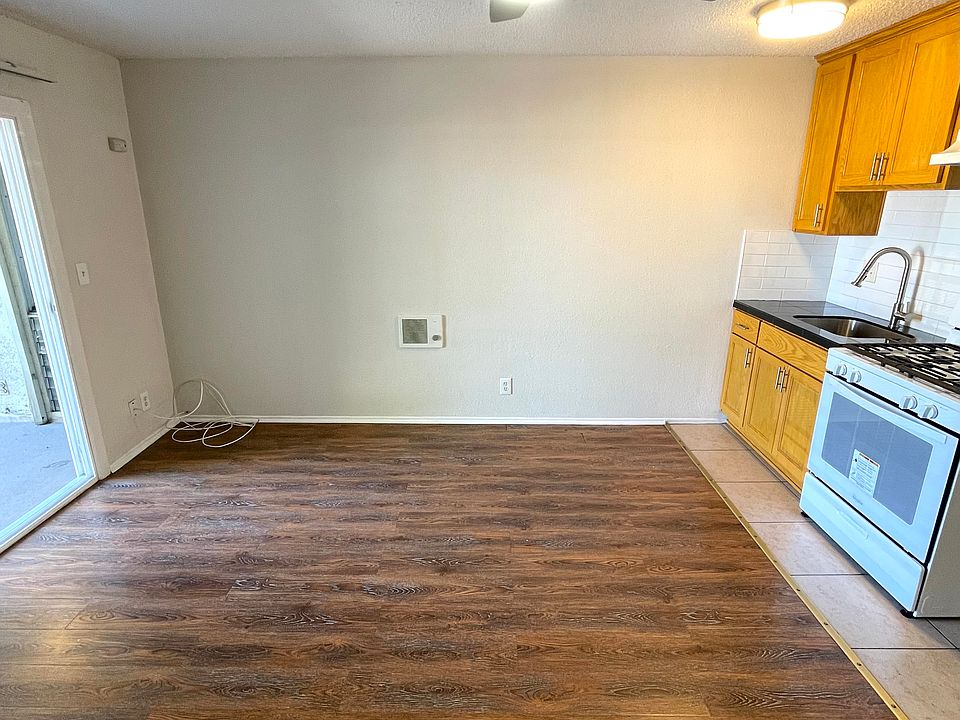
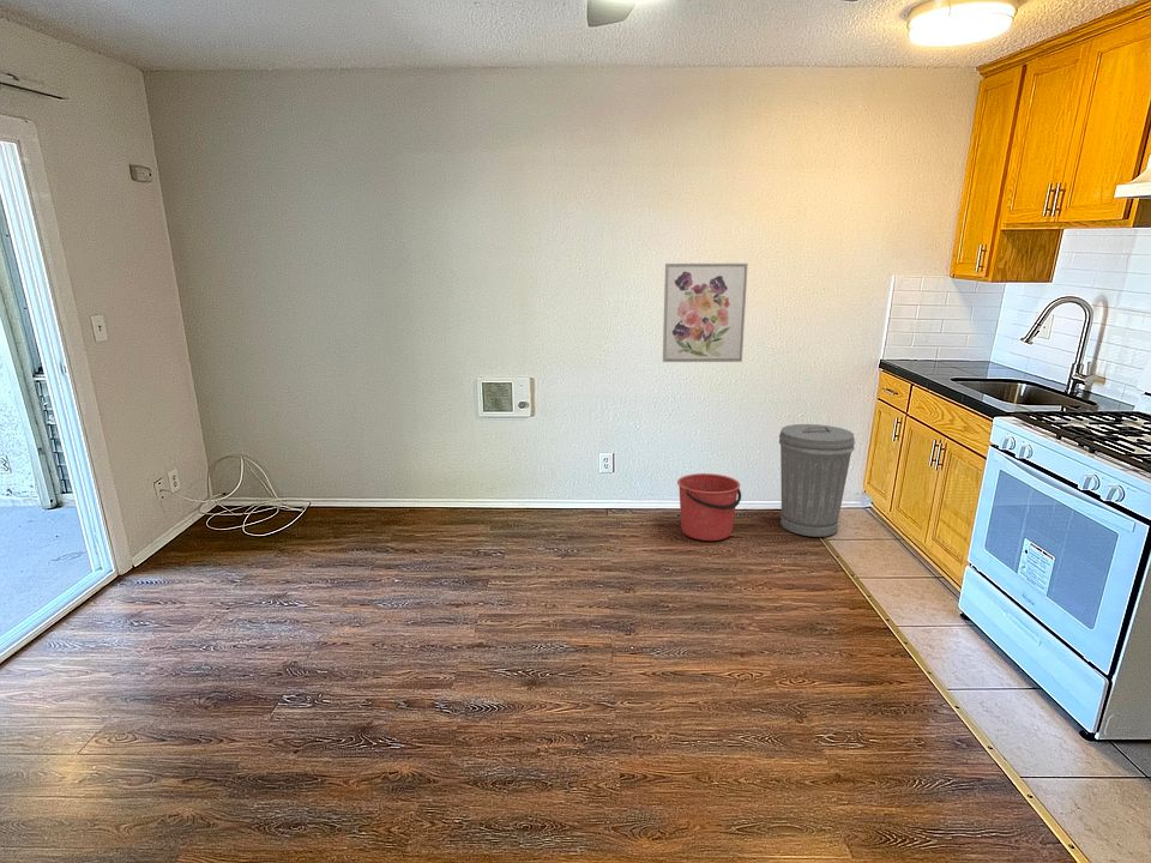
+ bucket (707, 507)
+ trash can (813, 477)
+ wall art (704, 313)
